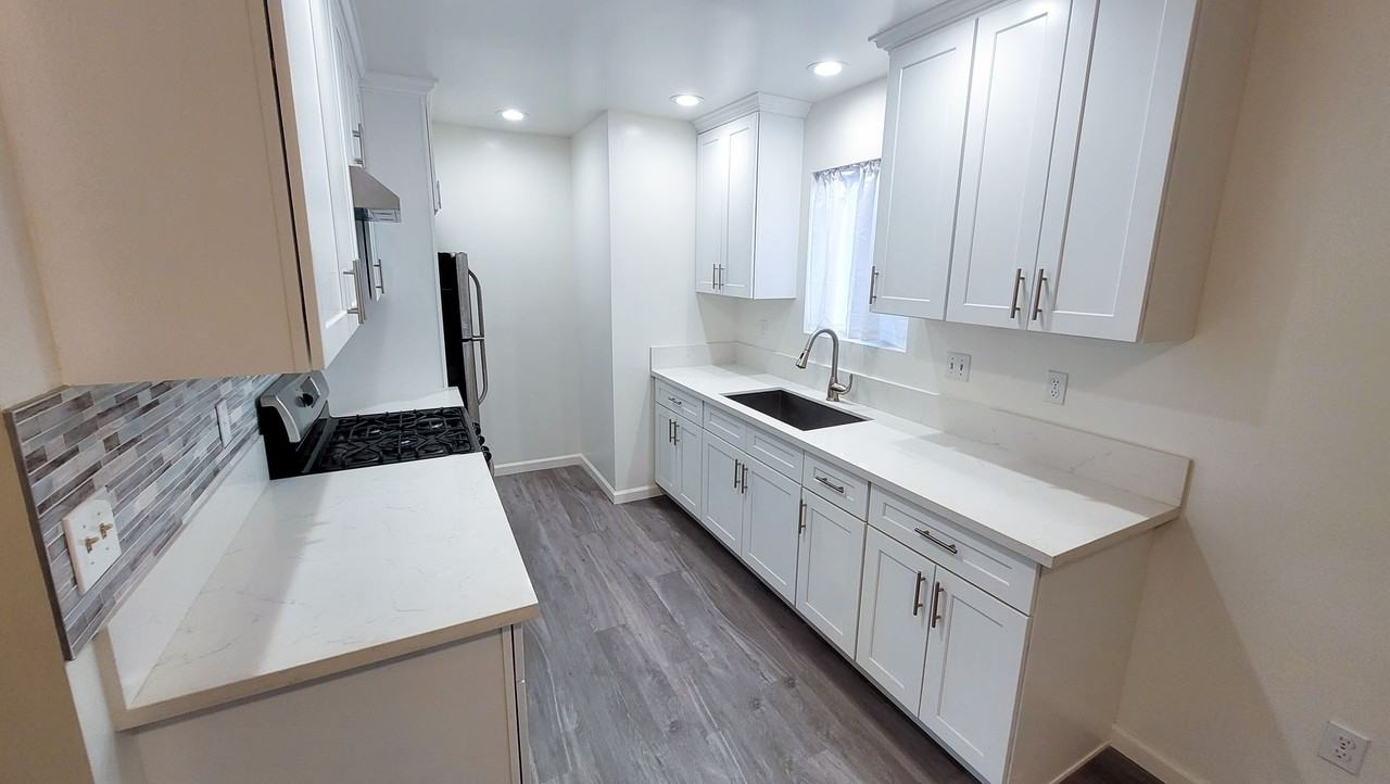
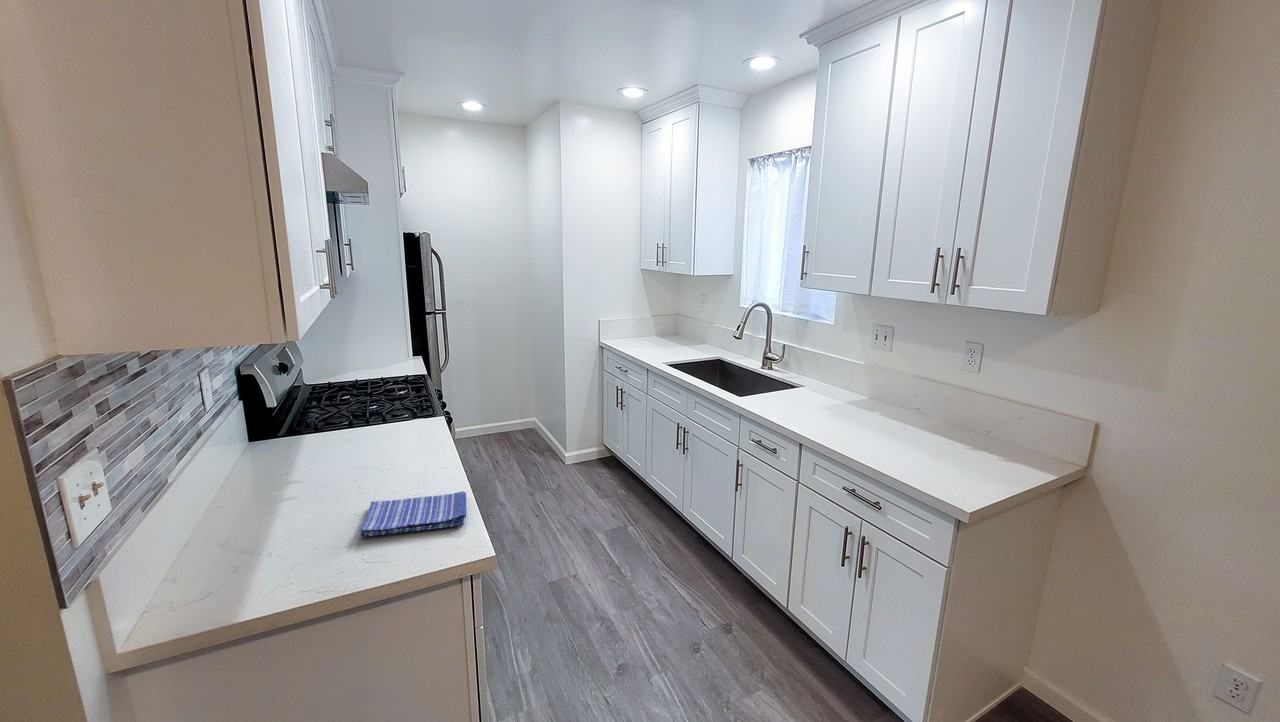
+ dish towel (417, 510)
